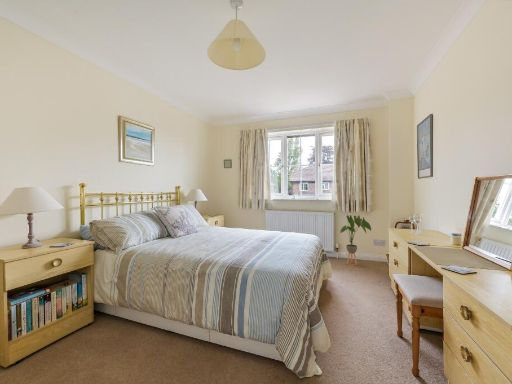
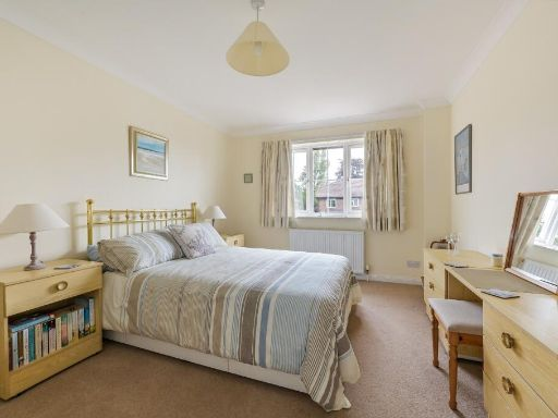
- house plant (352, 239)
